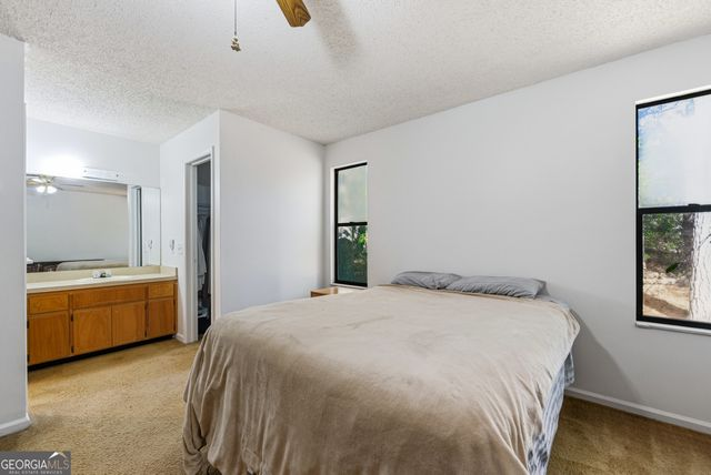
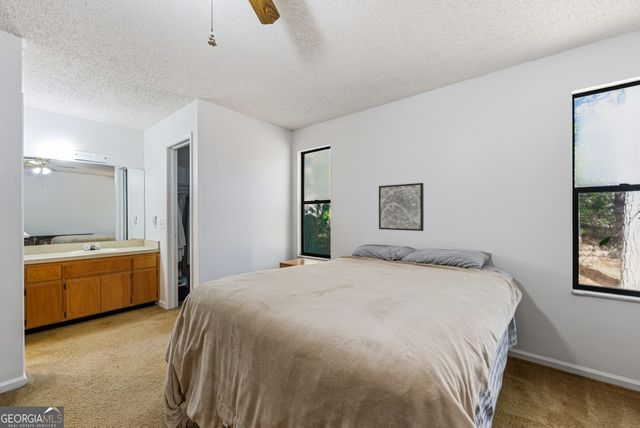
+ wall art (400, 207)
